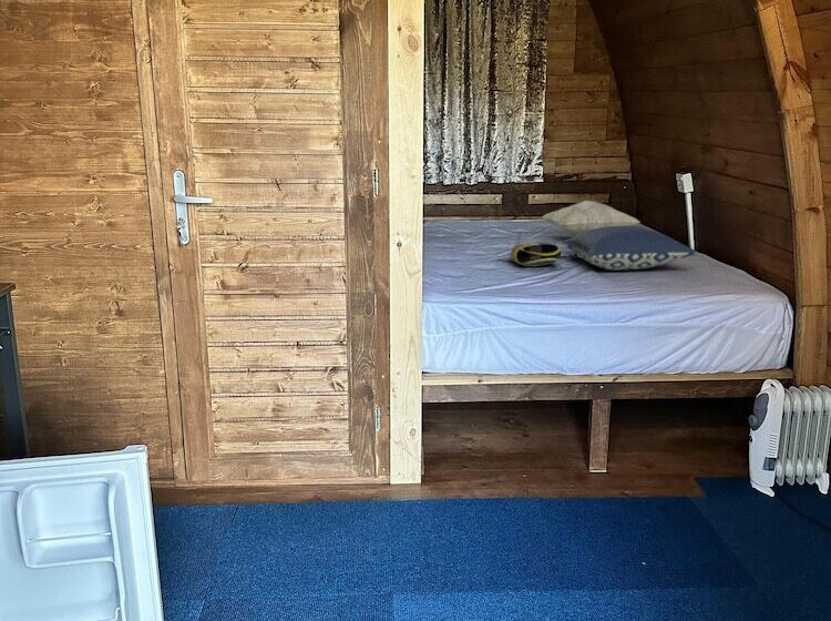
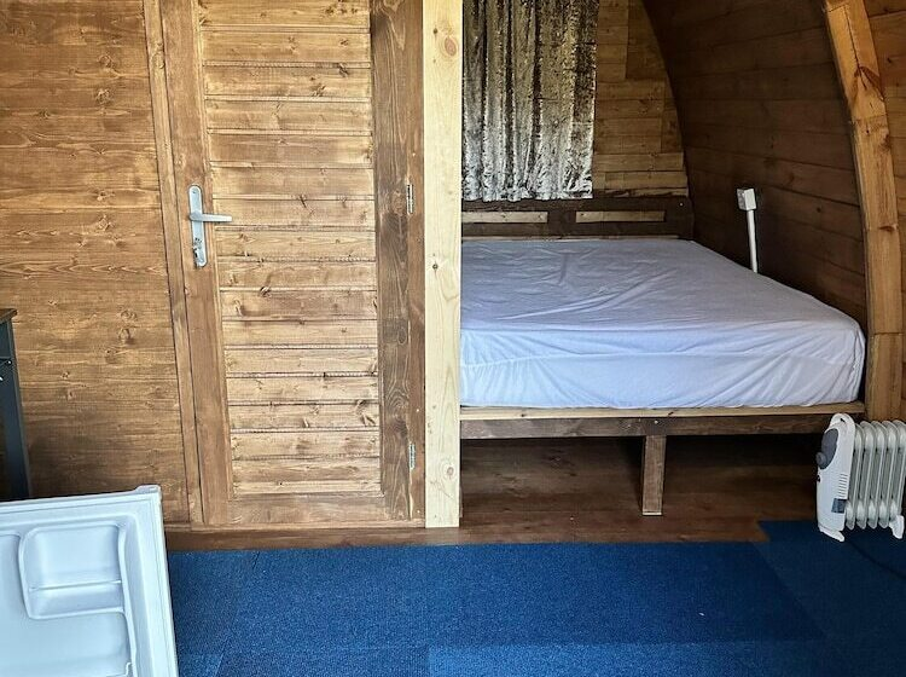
- tote bag (536, 254)
- decorative pillow (588, 220)
- pillow (625, 247)
